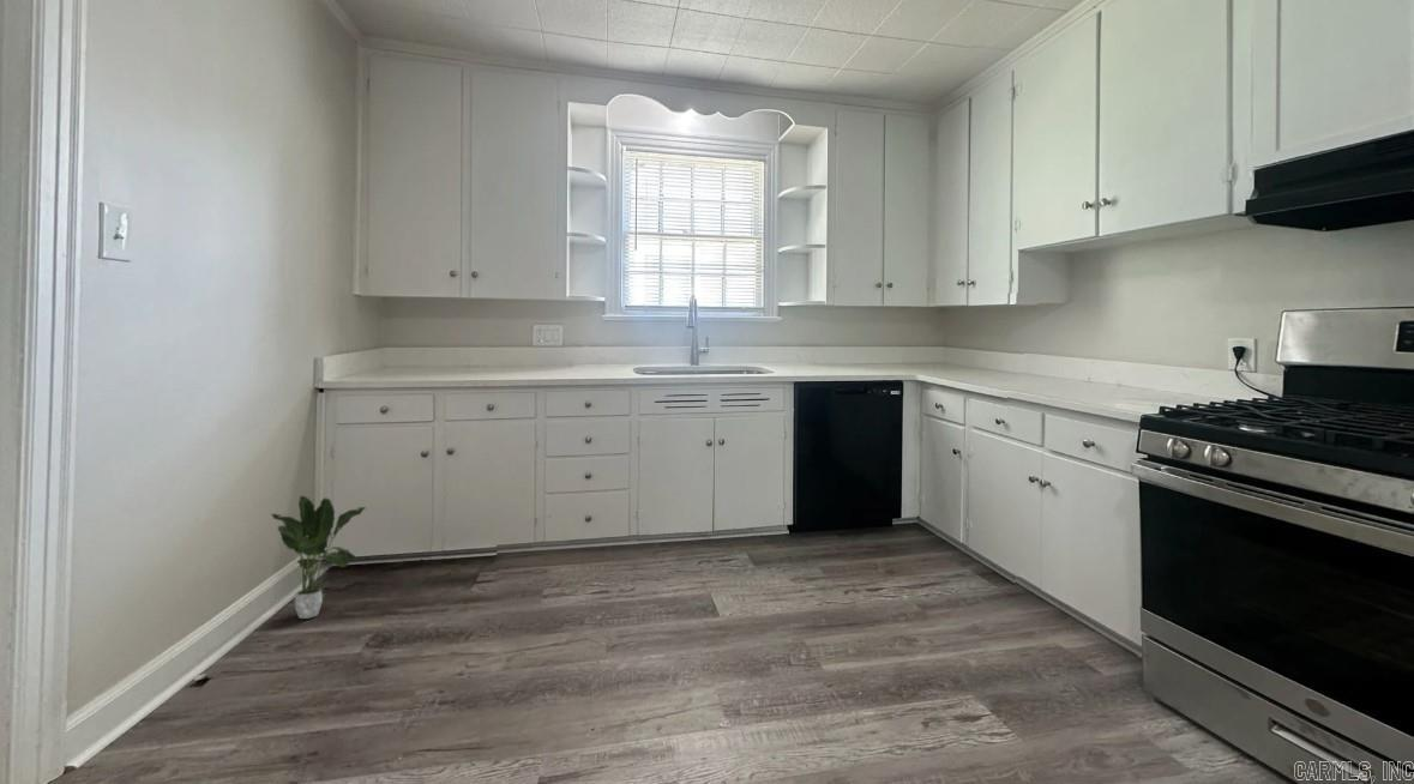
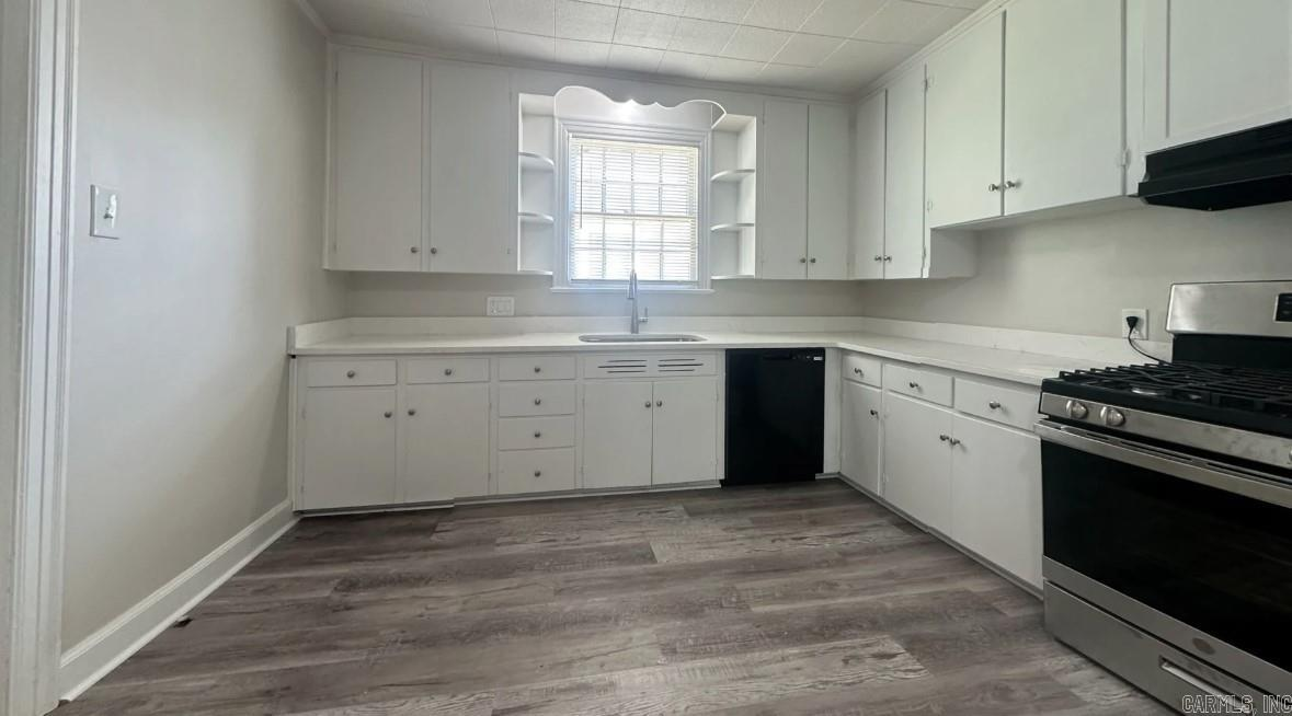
- potted plant (318, 554)
